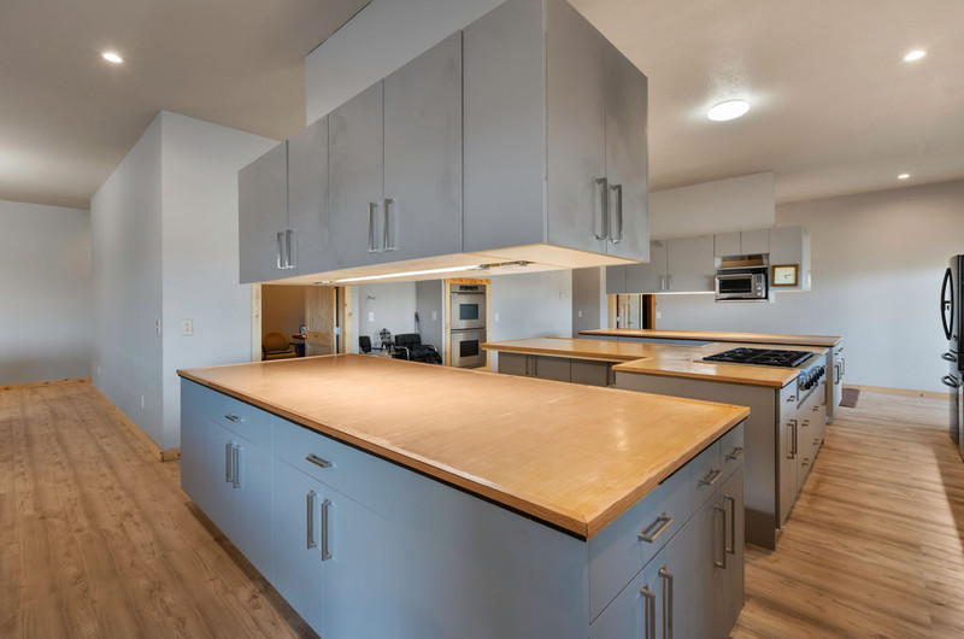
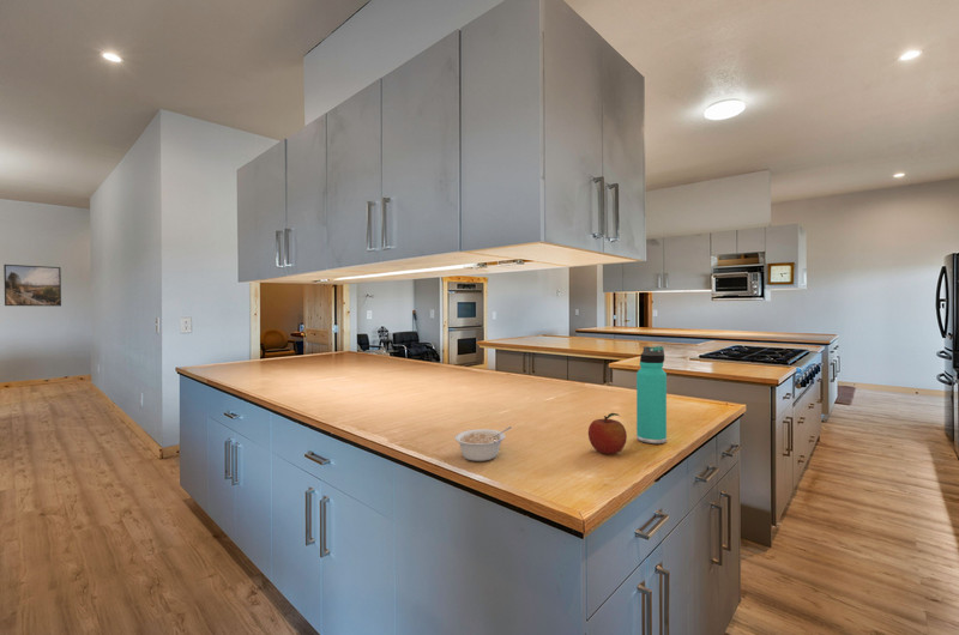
+ fruit (607, 431)
+ thermos bottle (651, 393)
+ legume (481, 442)
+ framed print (32, 285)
